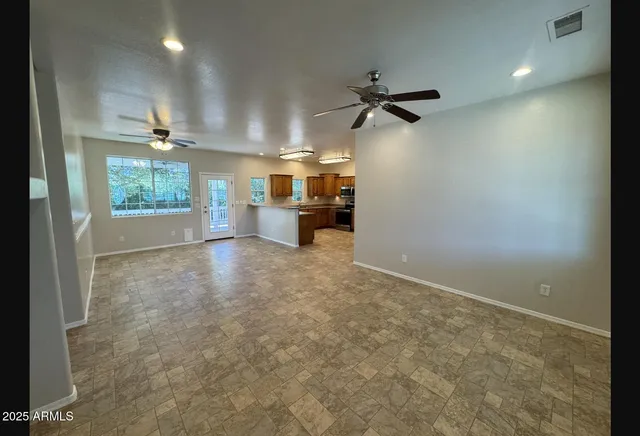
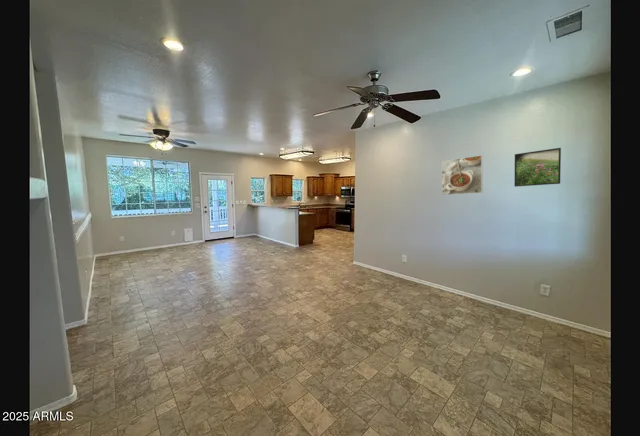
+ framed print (461, 176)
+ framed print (536, 168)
